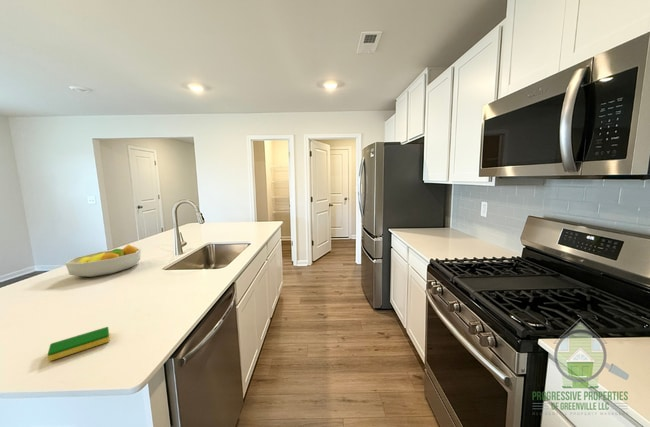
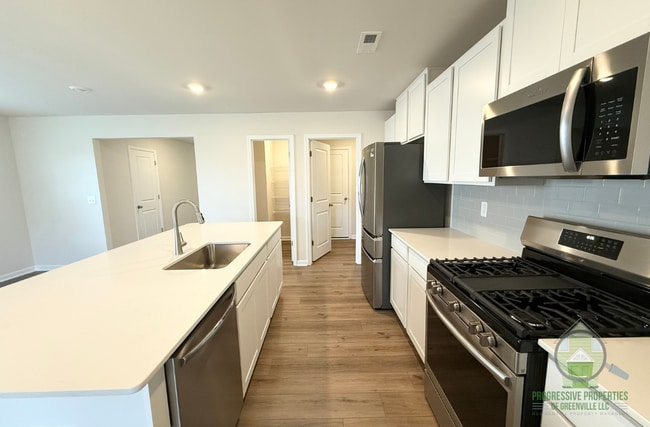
- dish sponge (80, 342)
- fruit bowl (107, 259)
